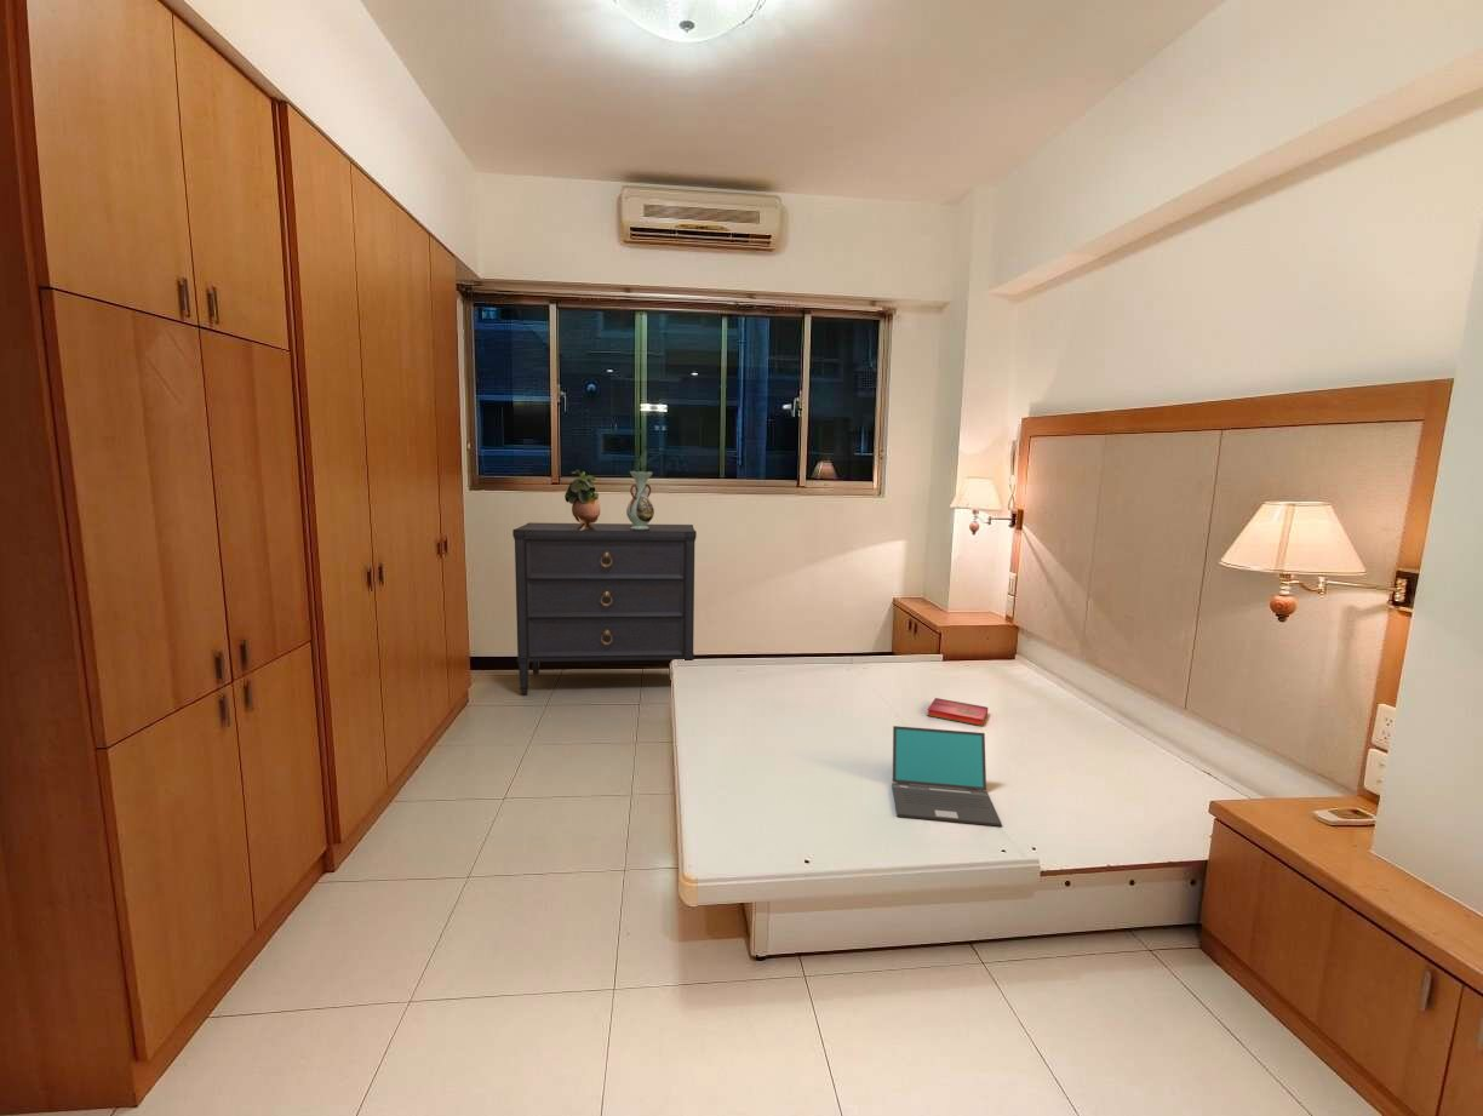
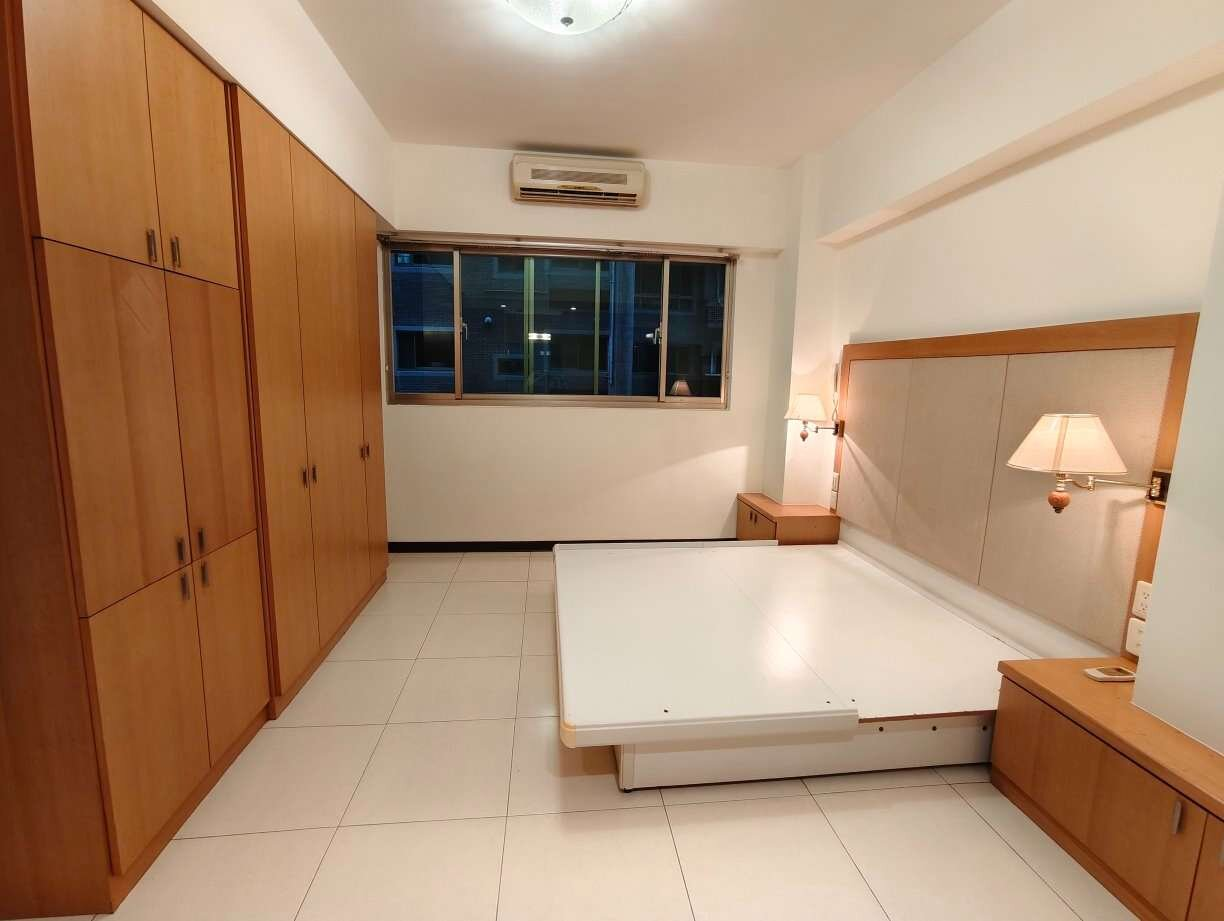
- potted plant (582, 498)
- decorative vase (640, 499)
- dresser (609, 605)
- hardback book (957, 711)
- laptop (943, 772)
